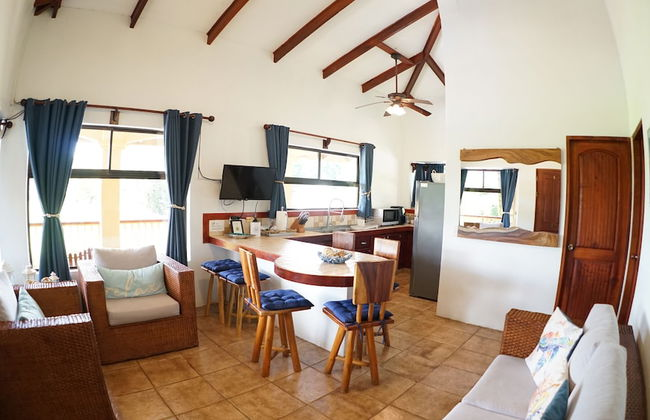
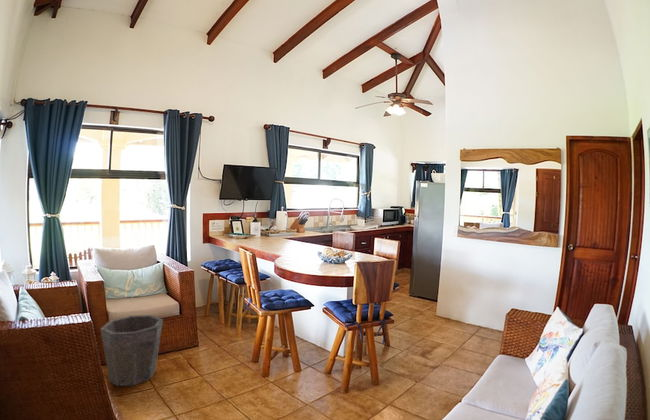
+ waste bin (132, 350)
